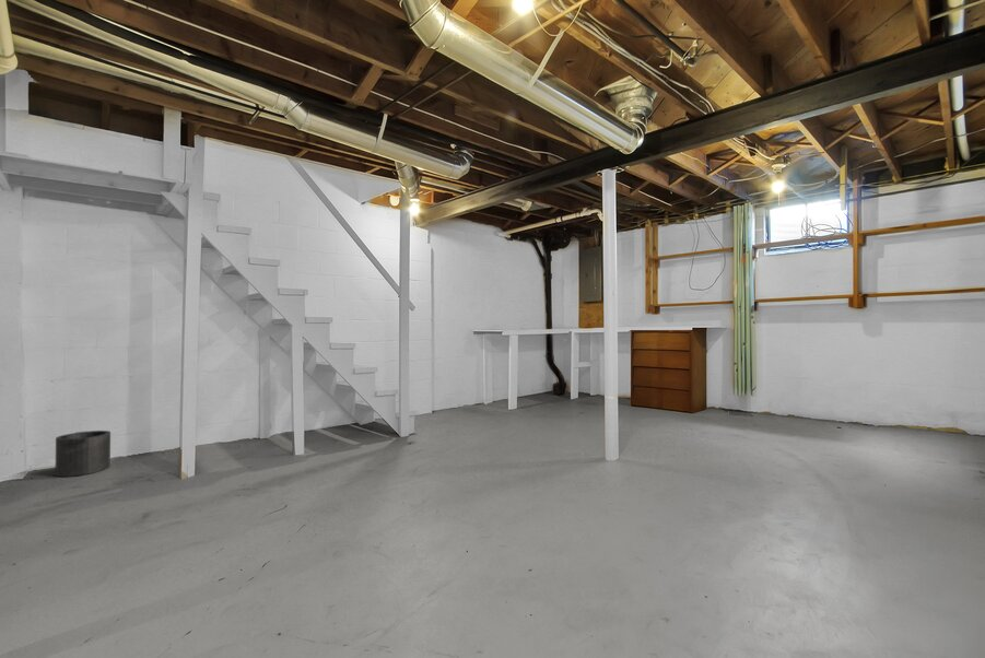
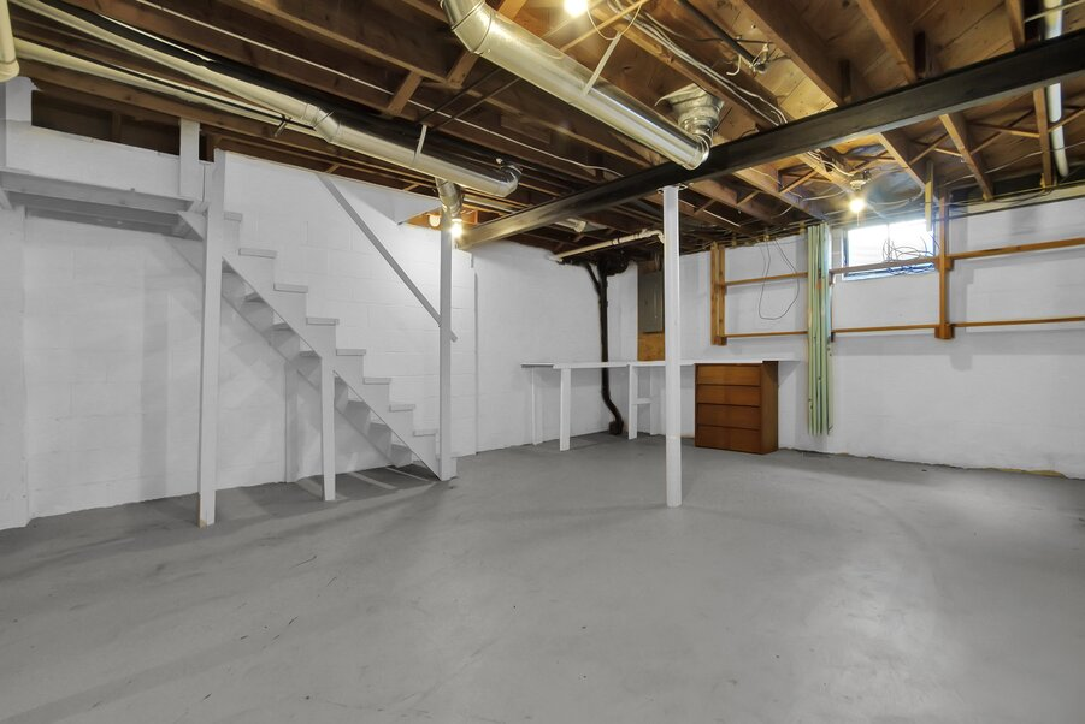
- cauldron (83, 453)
